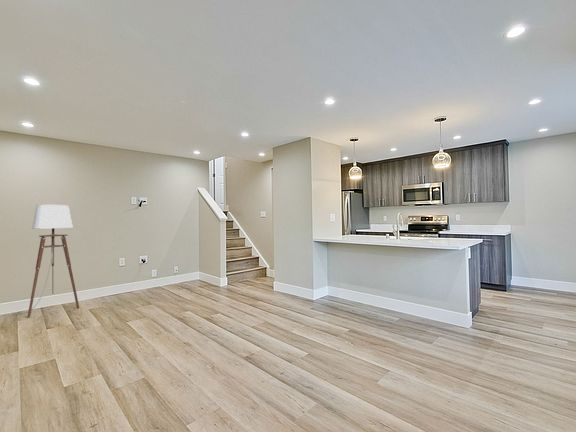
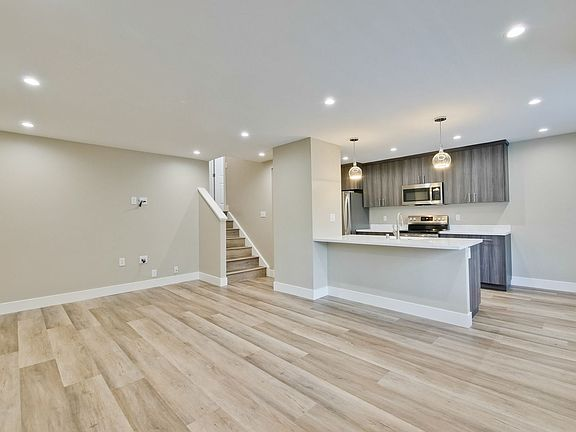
- floor lamp (41, 258)
